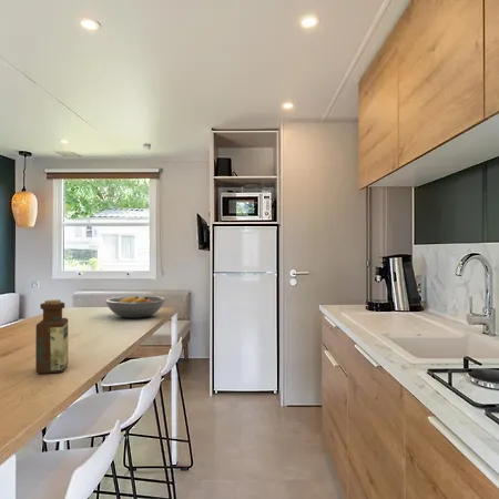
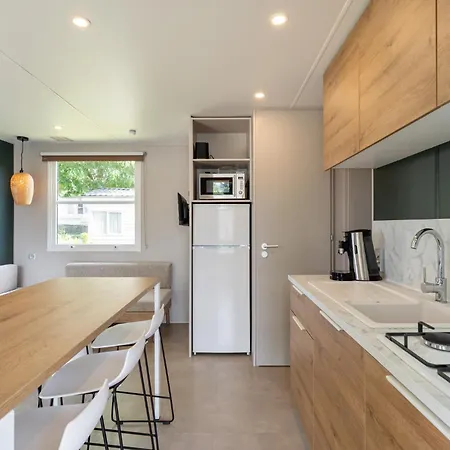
- bottle (52, 335)
- fruit bowl (135, 305)
